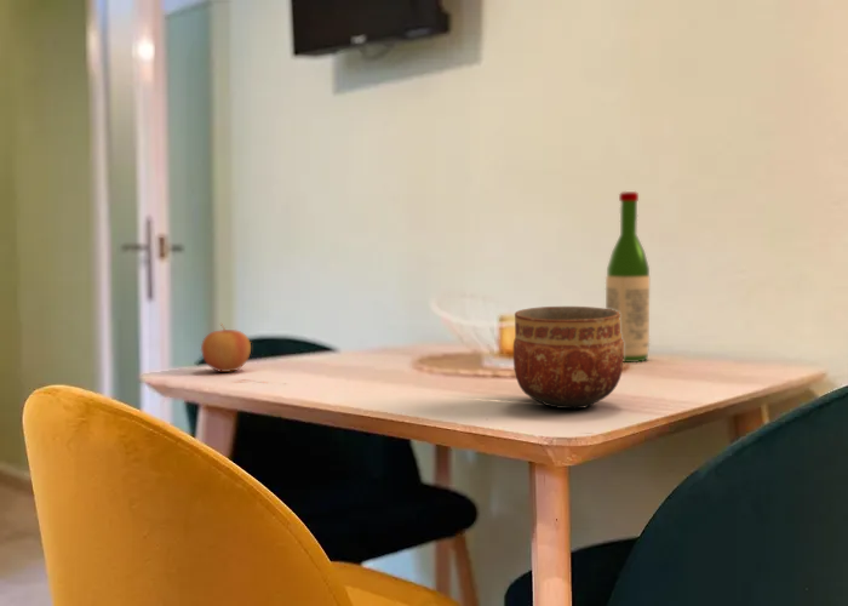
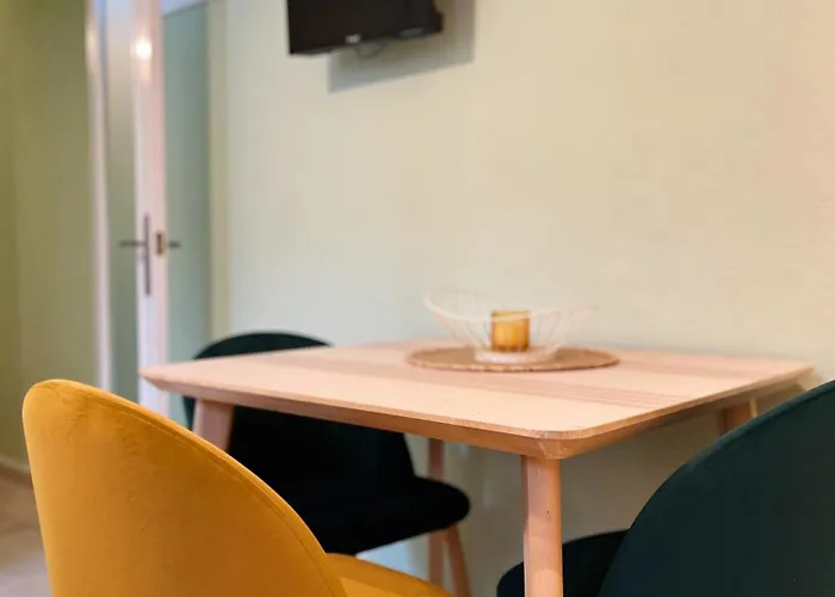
- bowl (567, 358)
- apple (225, 347)
- wine bottle (628, 276)
